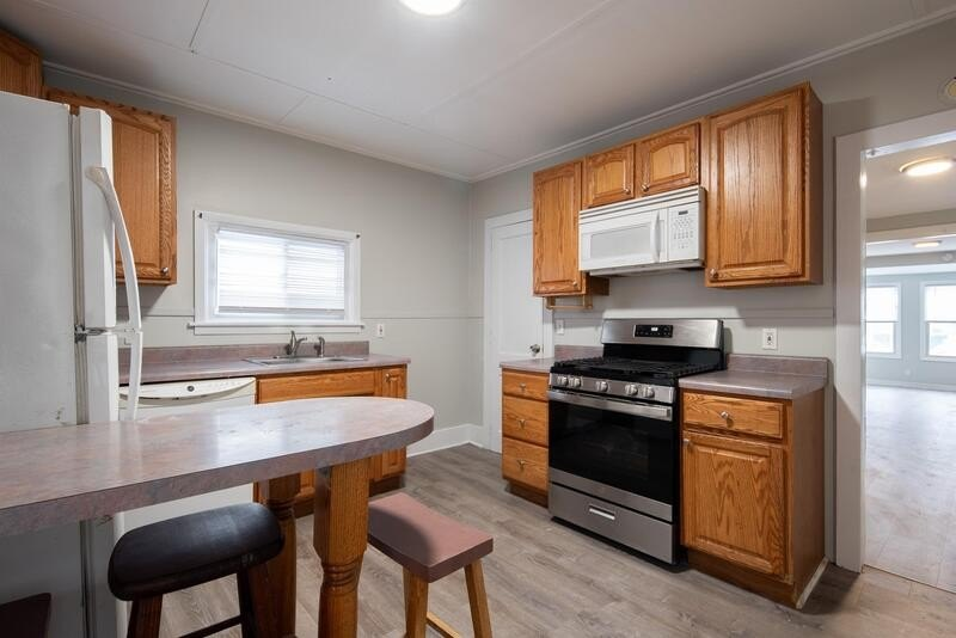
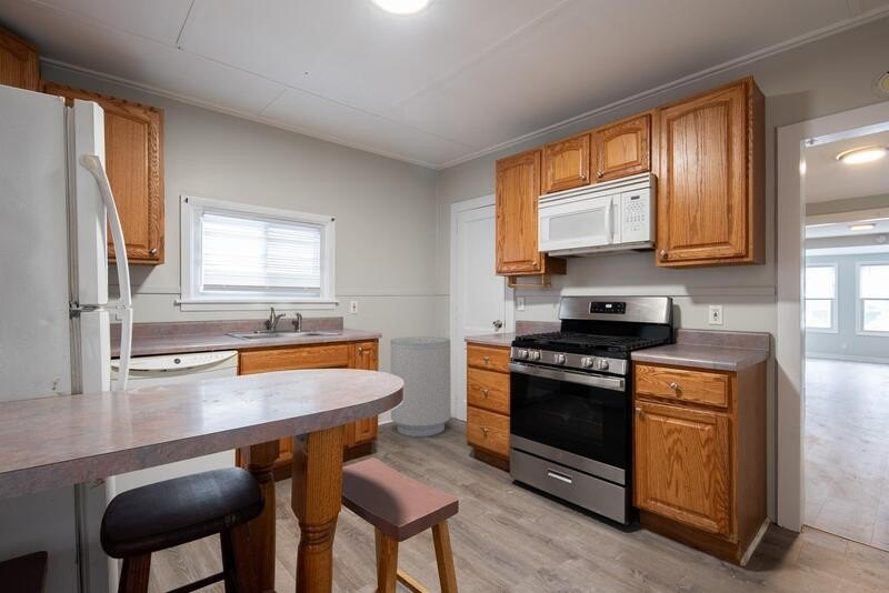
+ trash can (420, 384)
